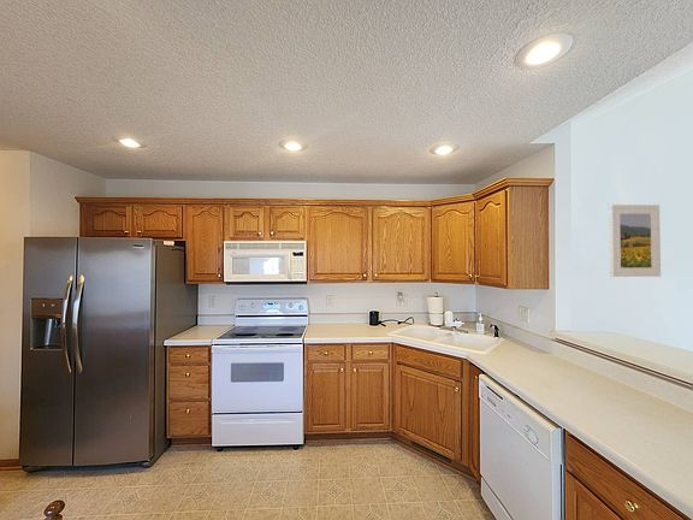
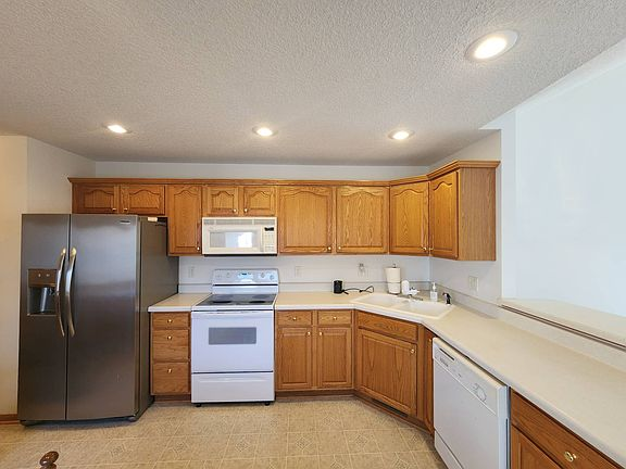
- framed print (634, 241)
